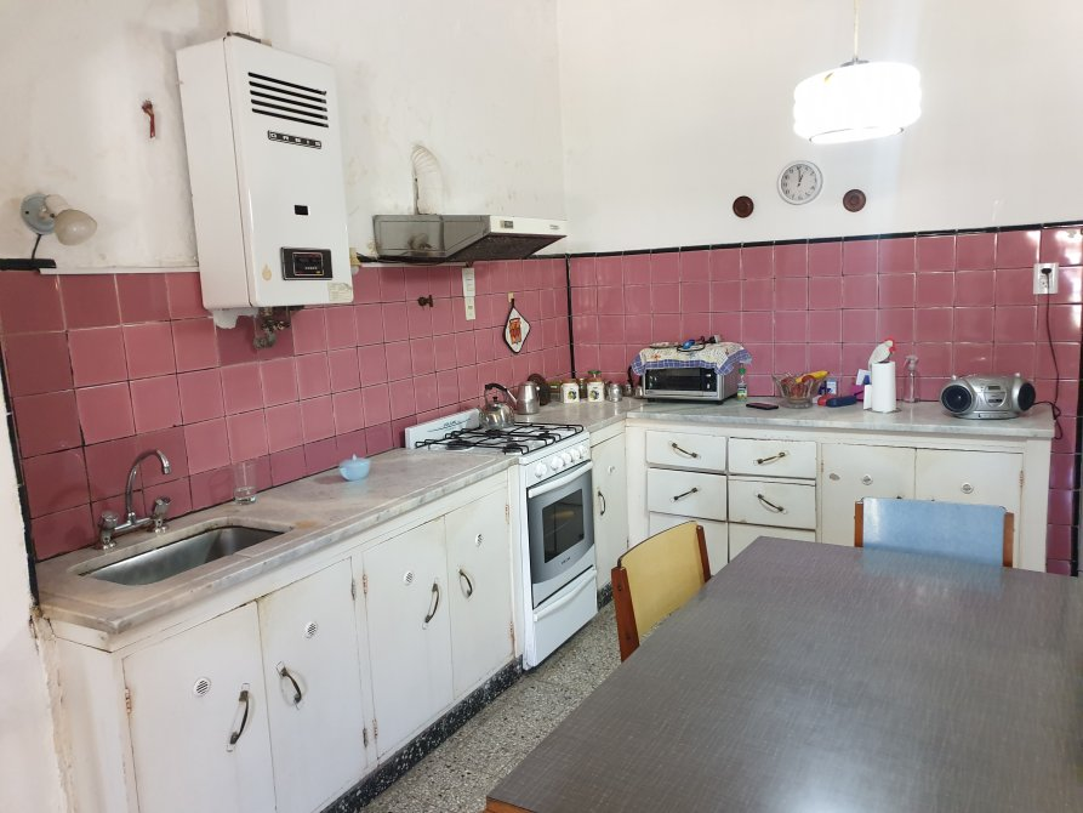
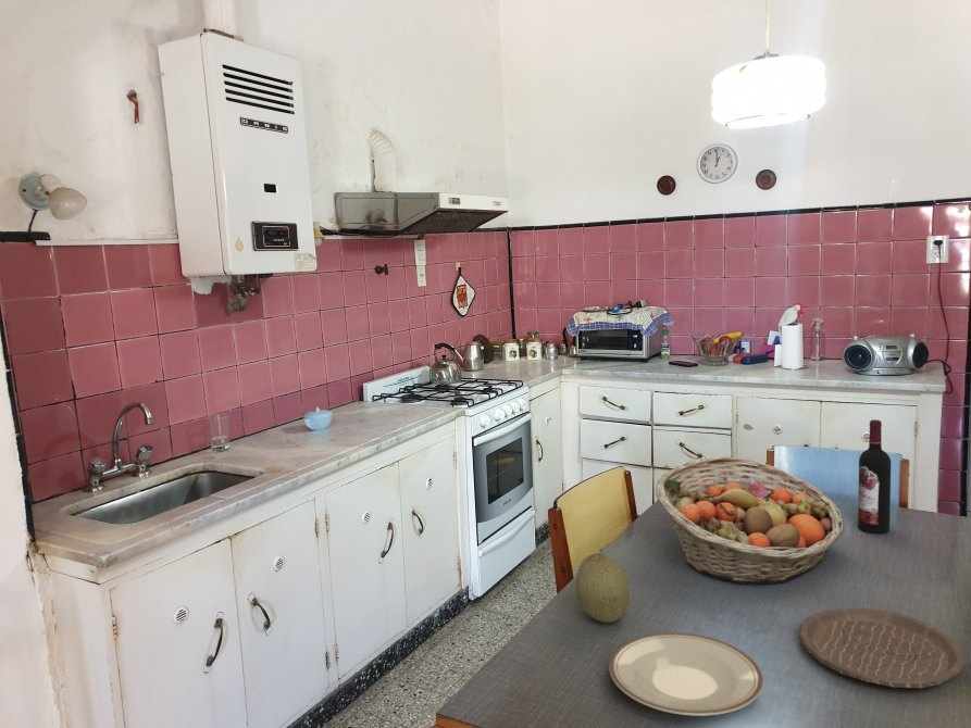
+ fruit (602, 587)
+ wine bottle (874, 475)
+ fruit basket (747, 516)
+ plate (877, 645)
+ plate (684, 677)
